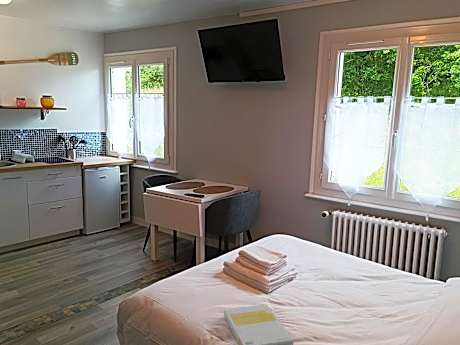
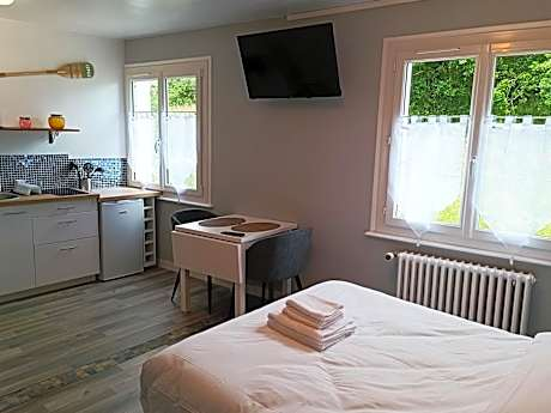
- book (256, 326)
